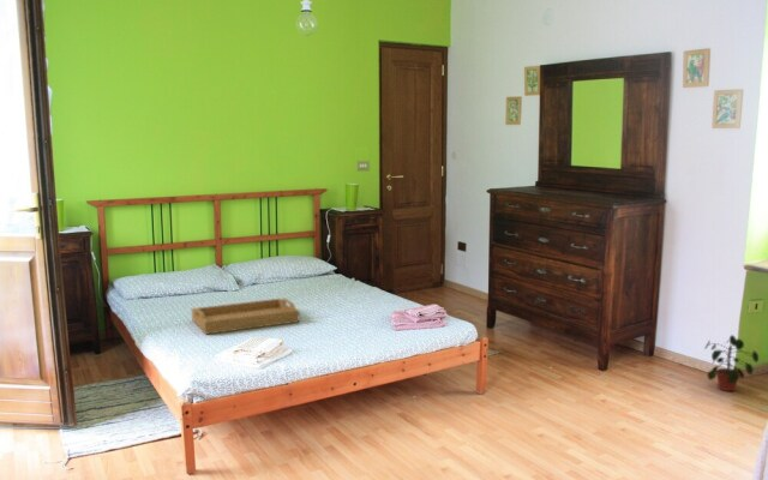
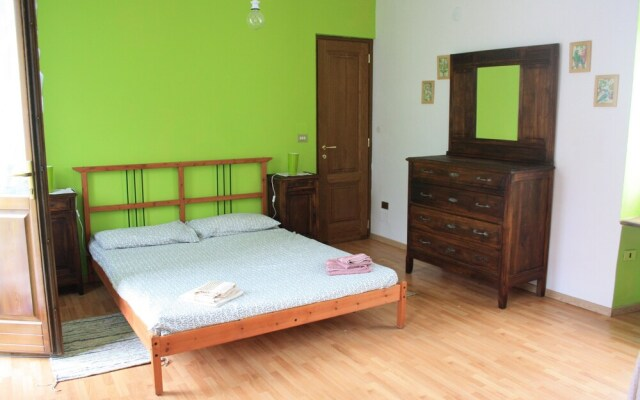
- serving tray (245, 313)
- potted plant (731, 360)
